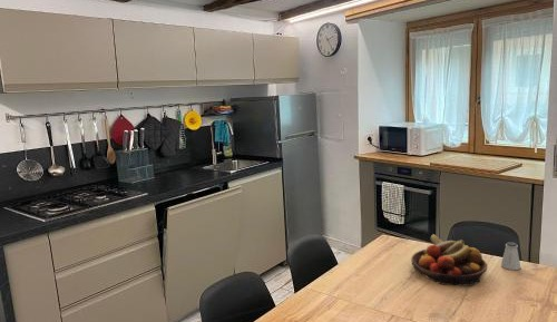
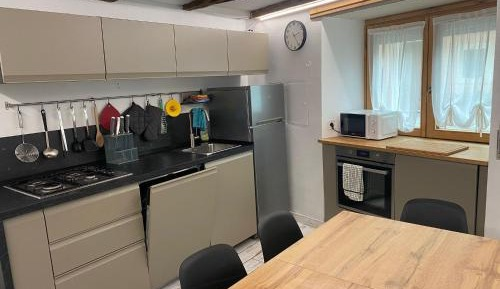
- fruit bowl (447, 257)
- saltshaker (510, 254)
